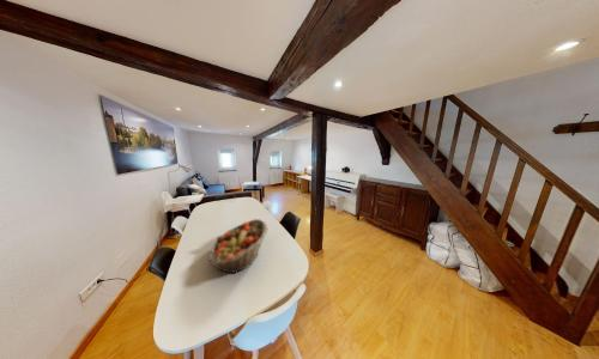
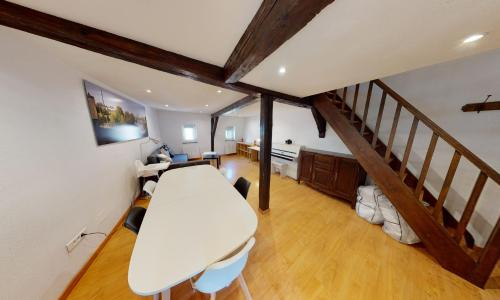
- fruit basket (240, 242)
